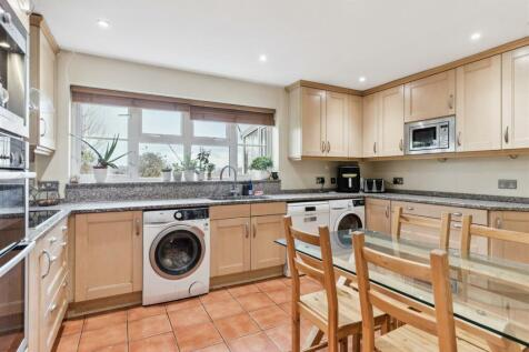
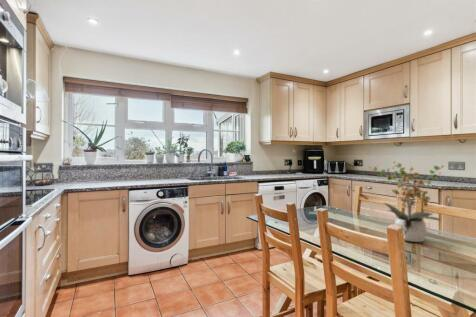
+ potted plant (409, 200)
